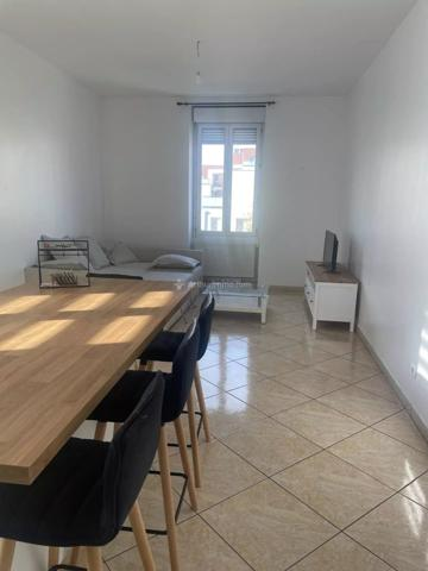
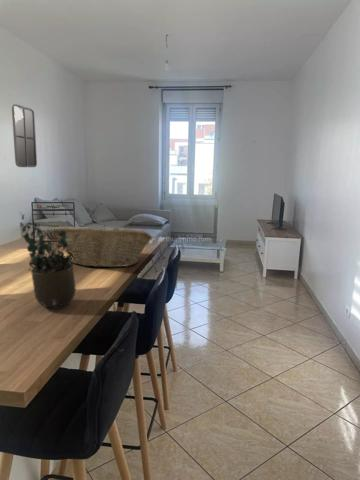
+ fruit basket (103, 241)
+ potted plant (47, 258)
+ home mirror (25, 137)
